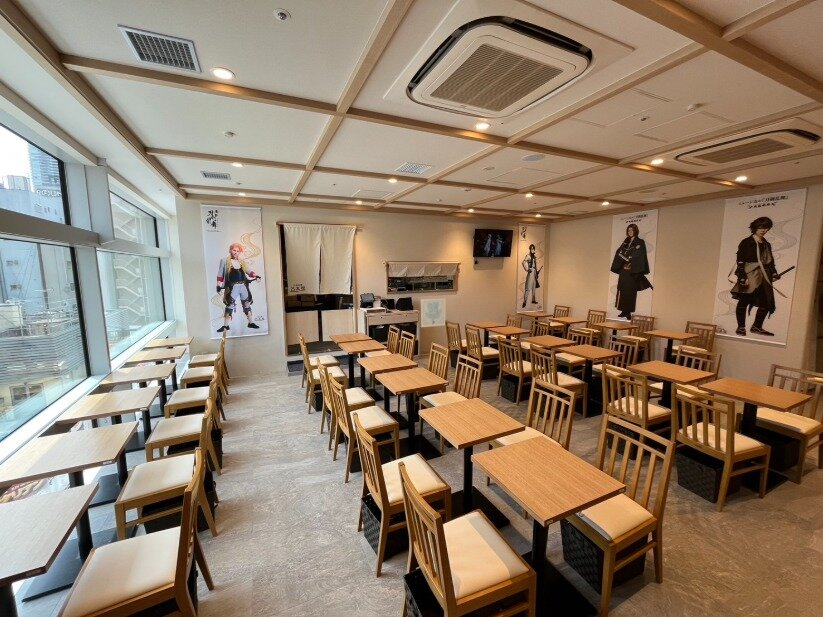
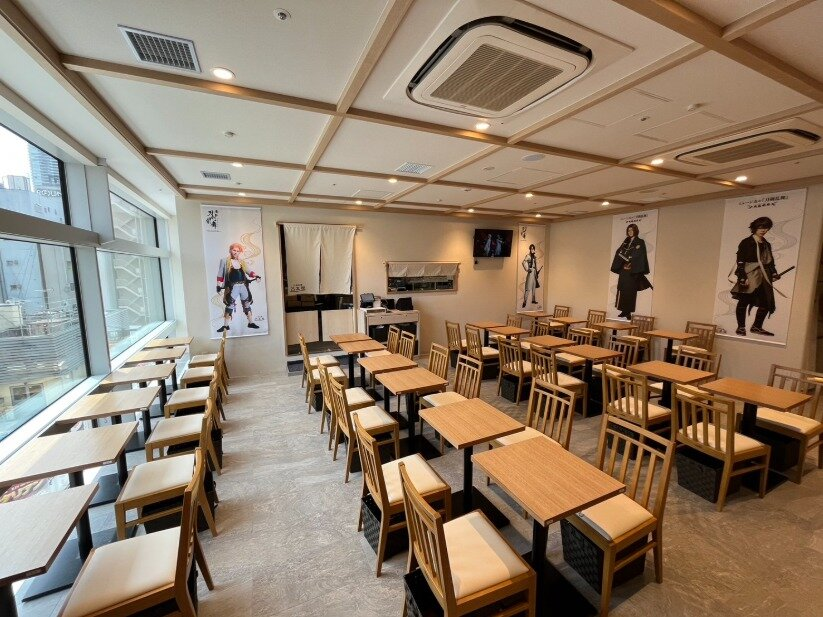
- wall art (433, 312)
